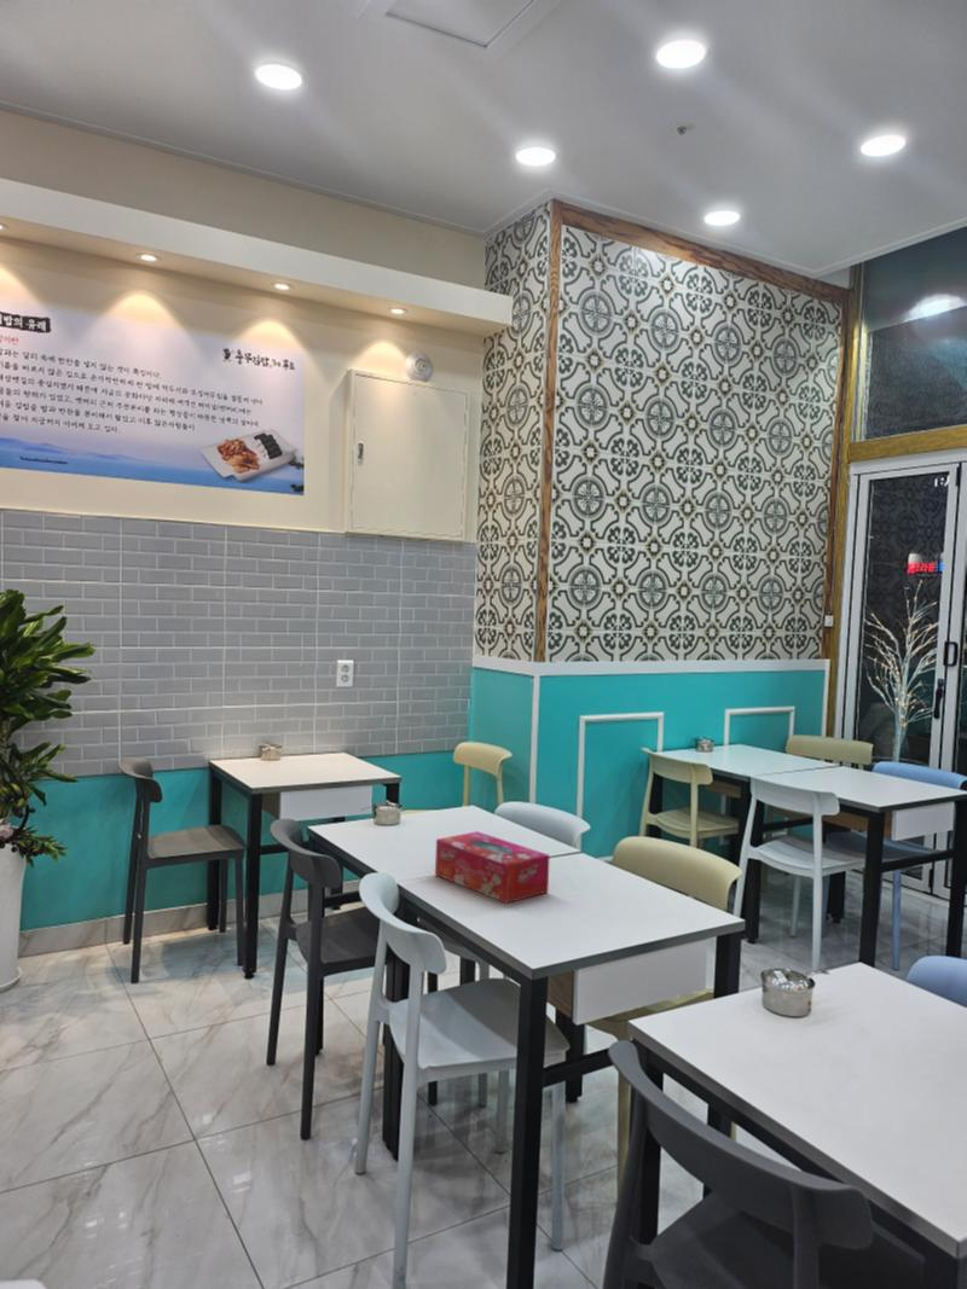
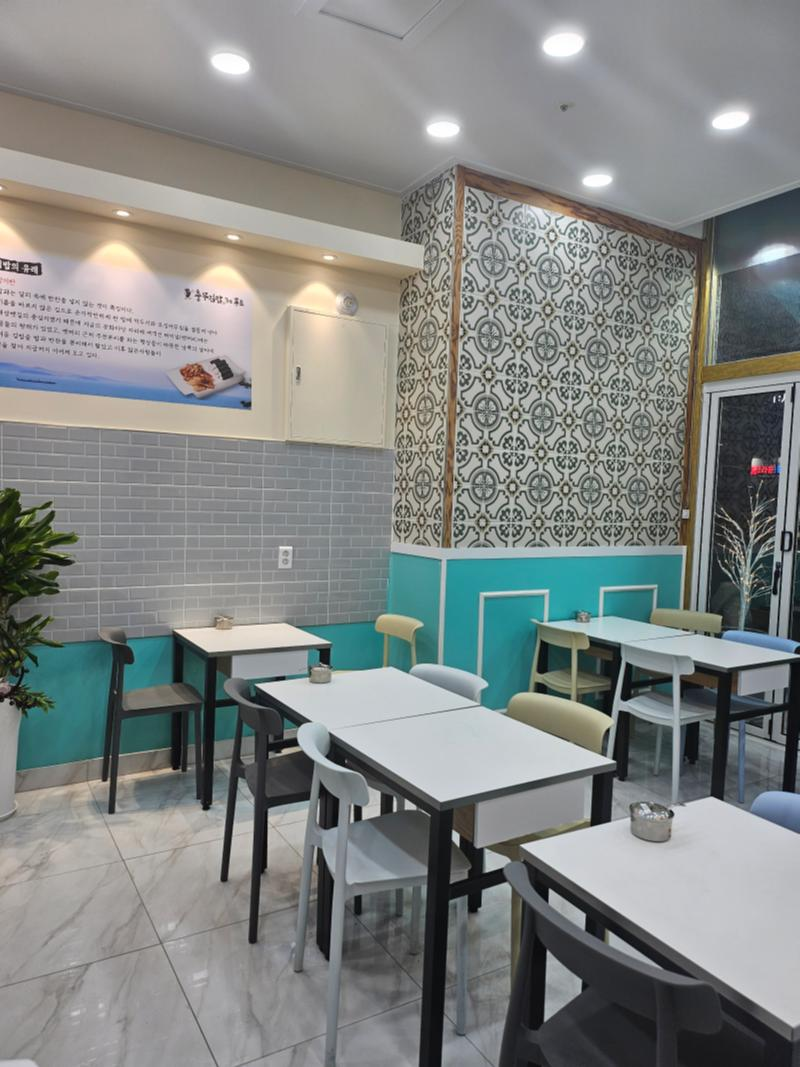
- tissue box (491, 865)
